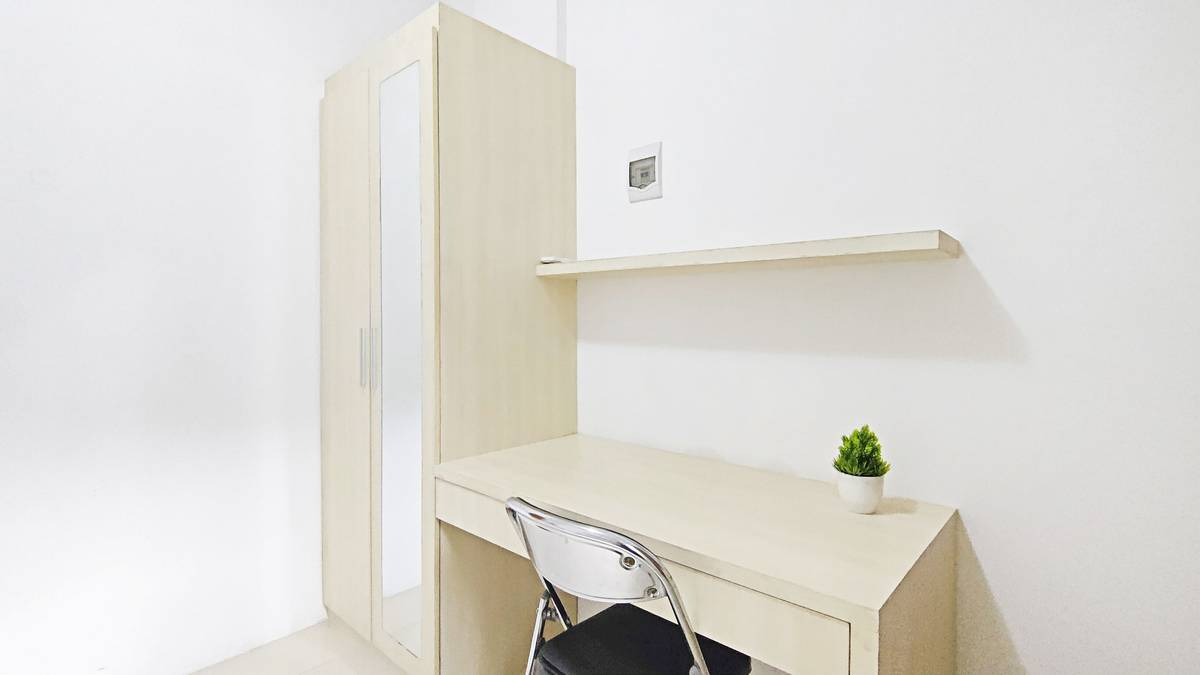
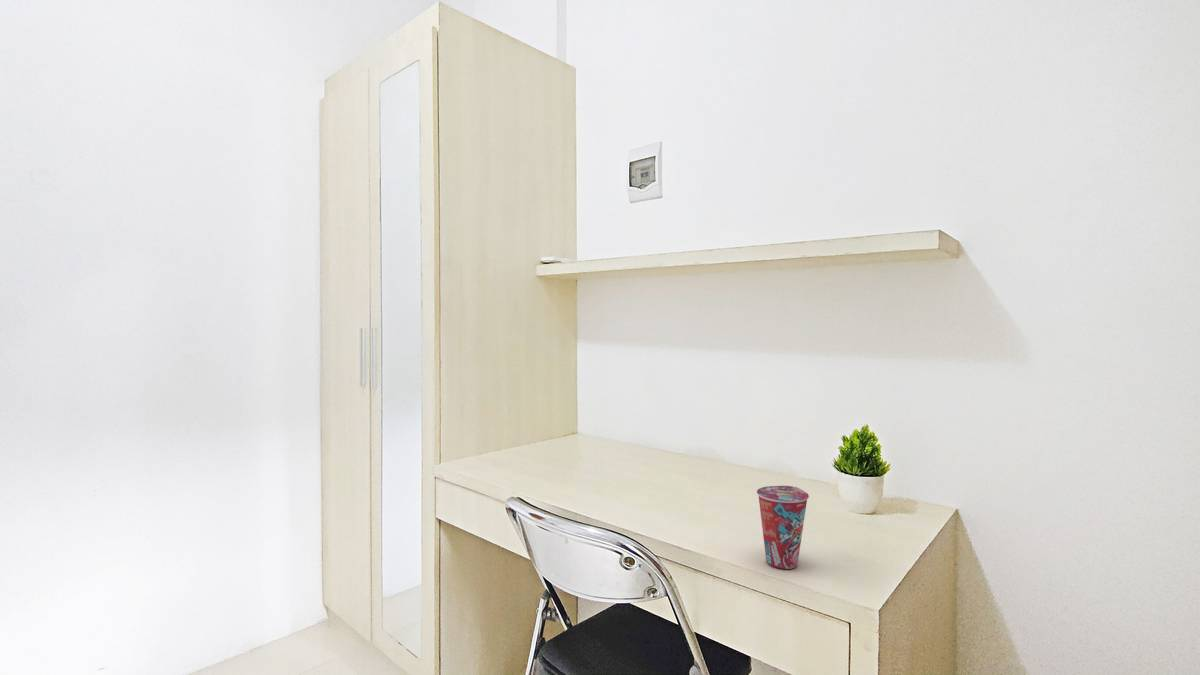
+ cup (781, 526)
